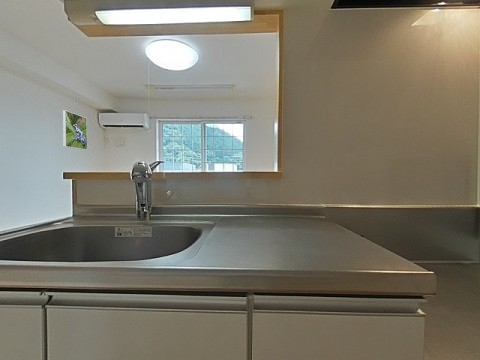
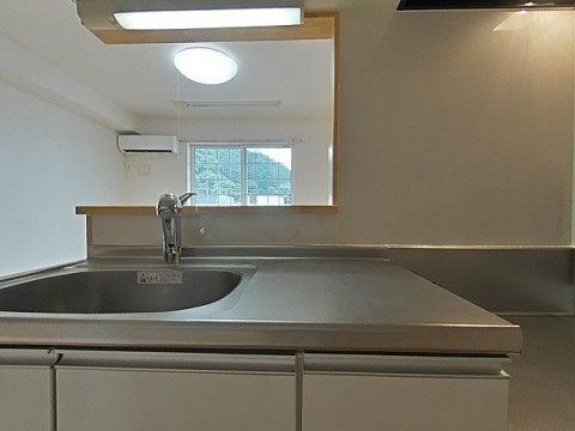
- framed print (75, 131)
